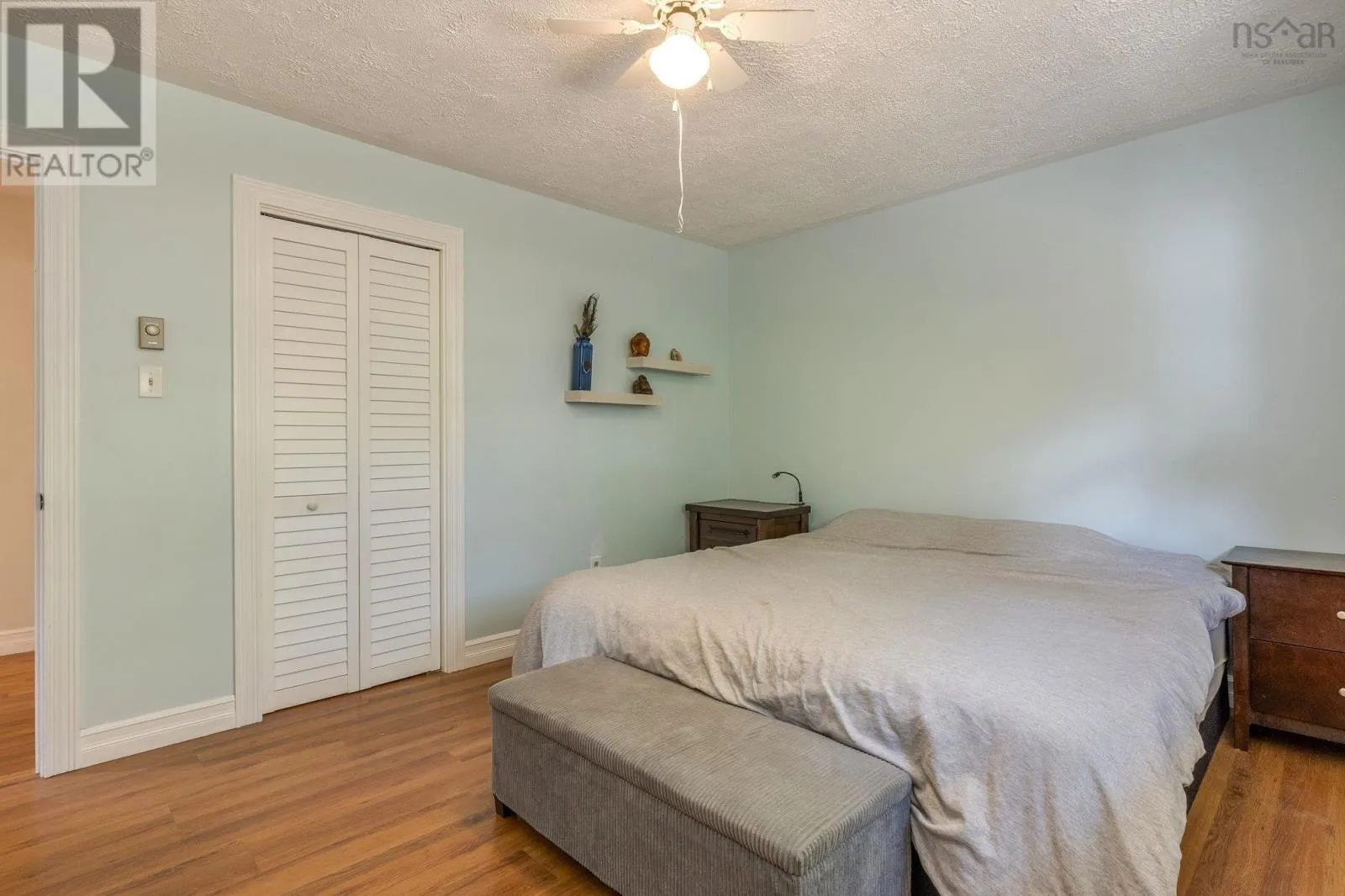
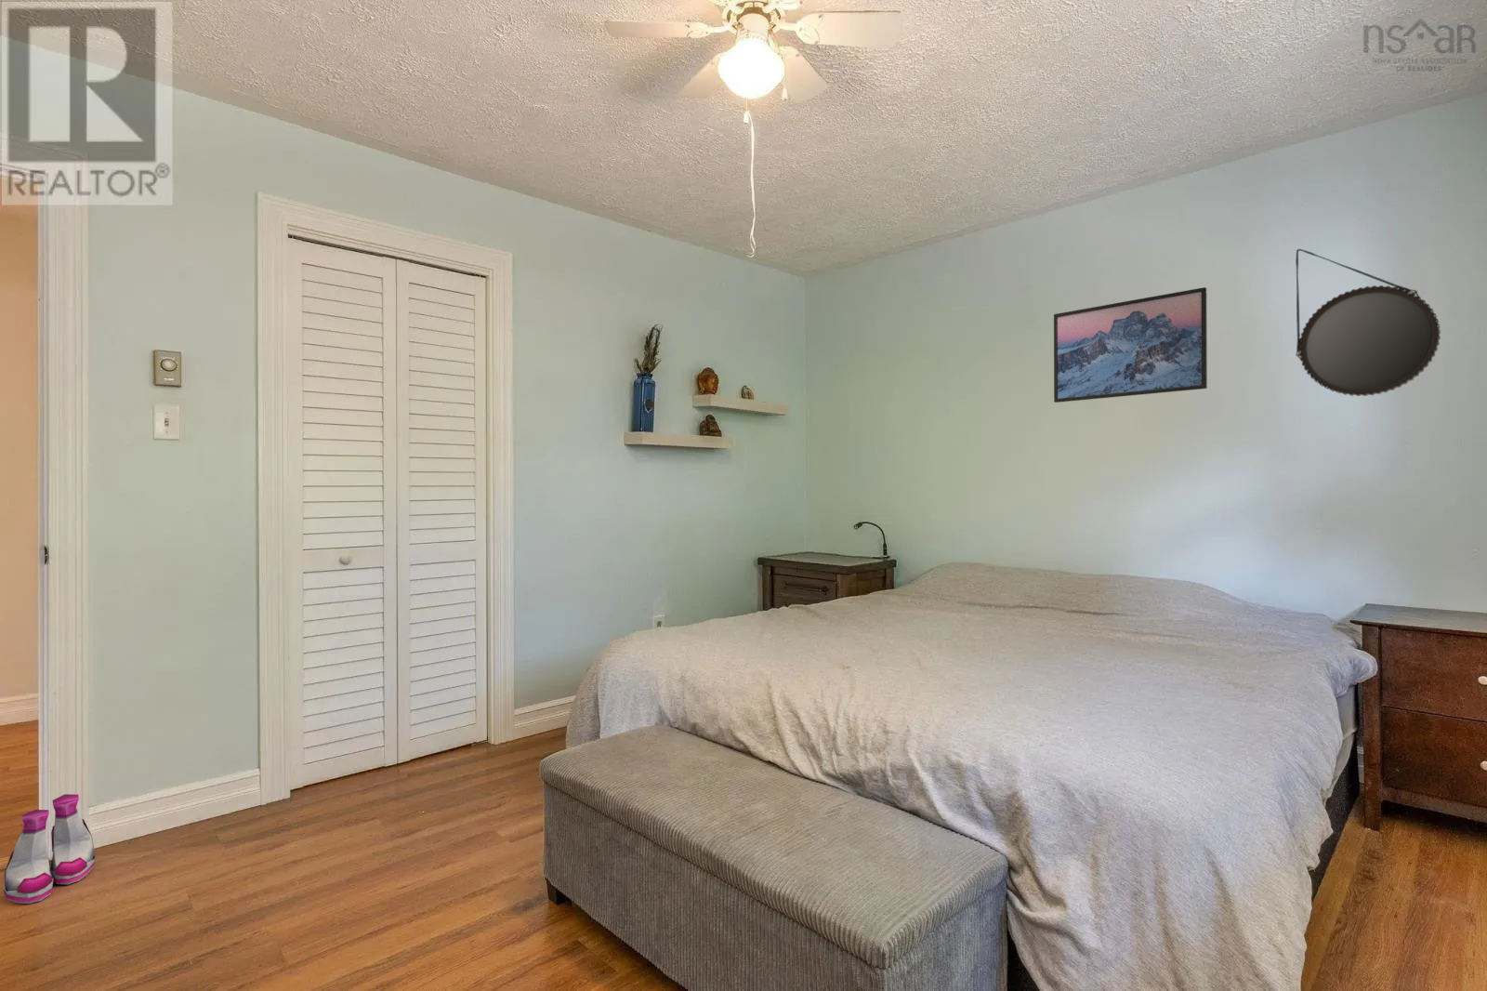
+ boots (52, 841)
+ home mirror (1363, 316)
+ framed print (1124, 348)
